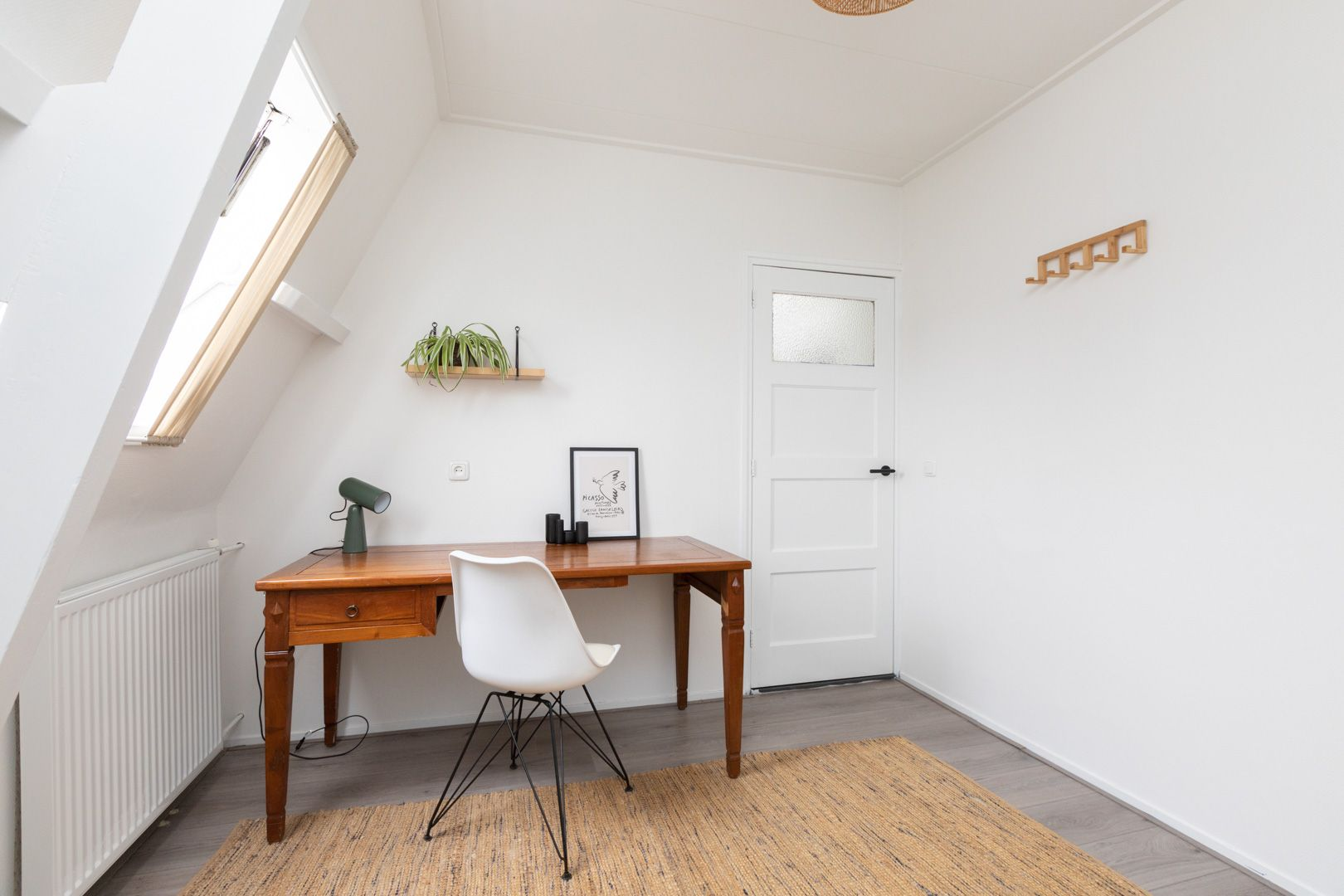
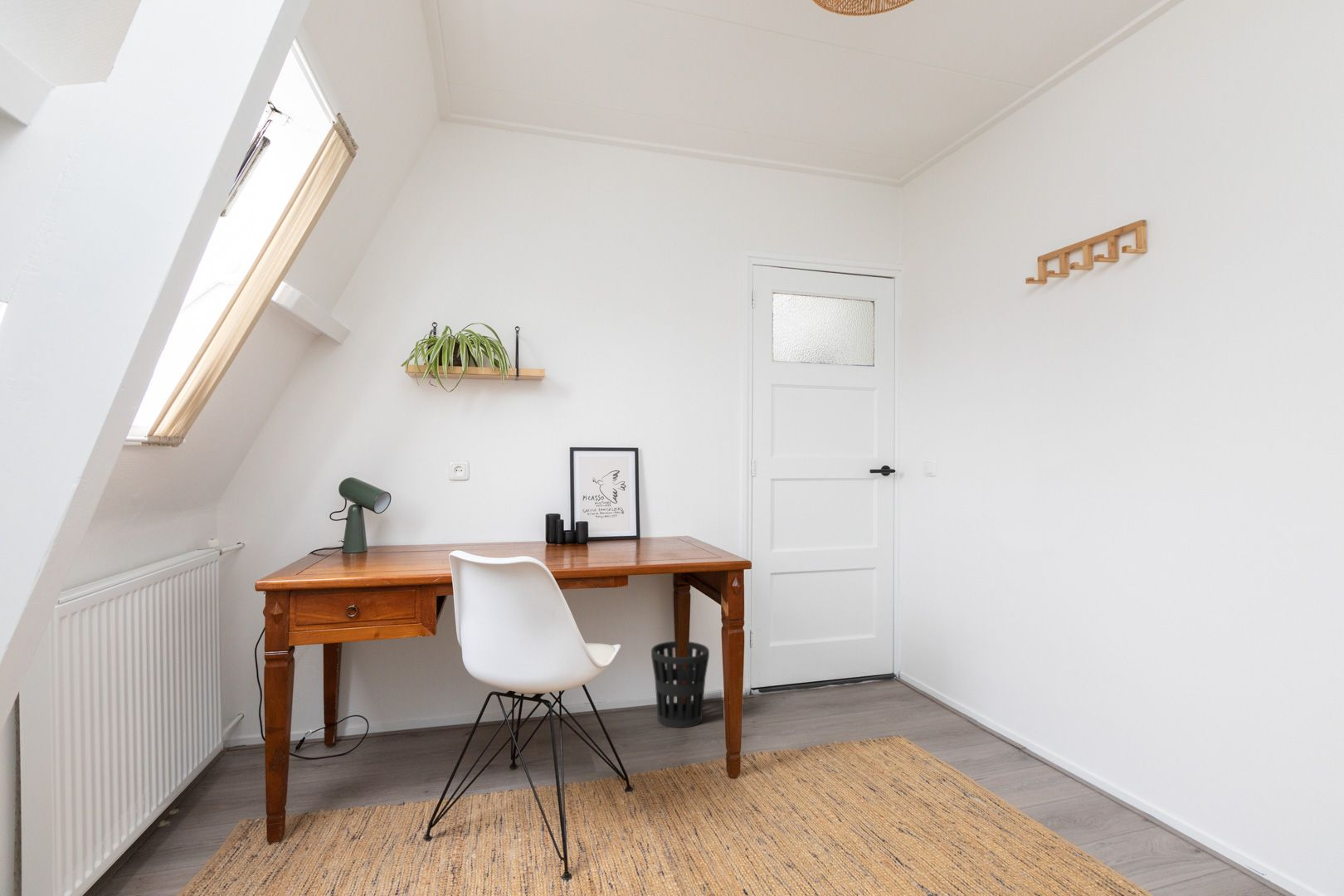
+ wastebasket (679, 684)
